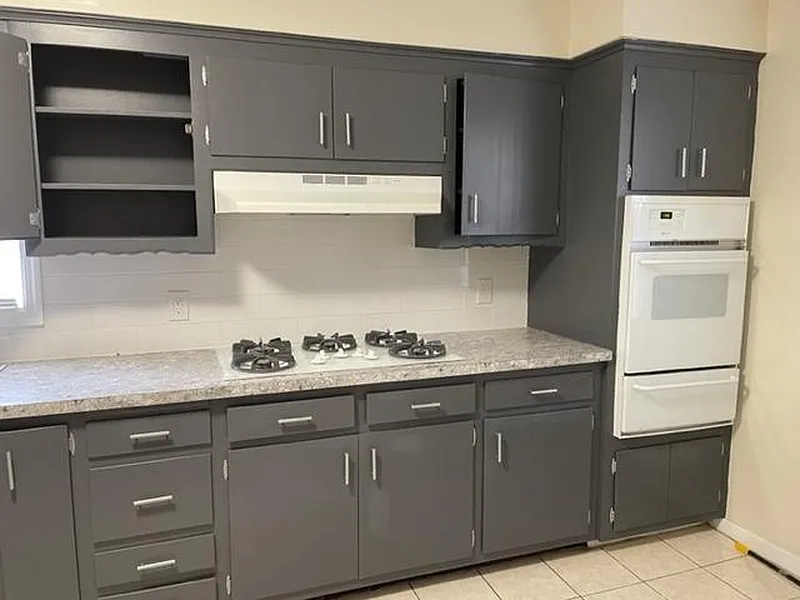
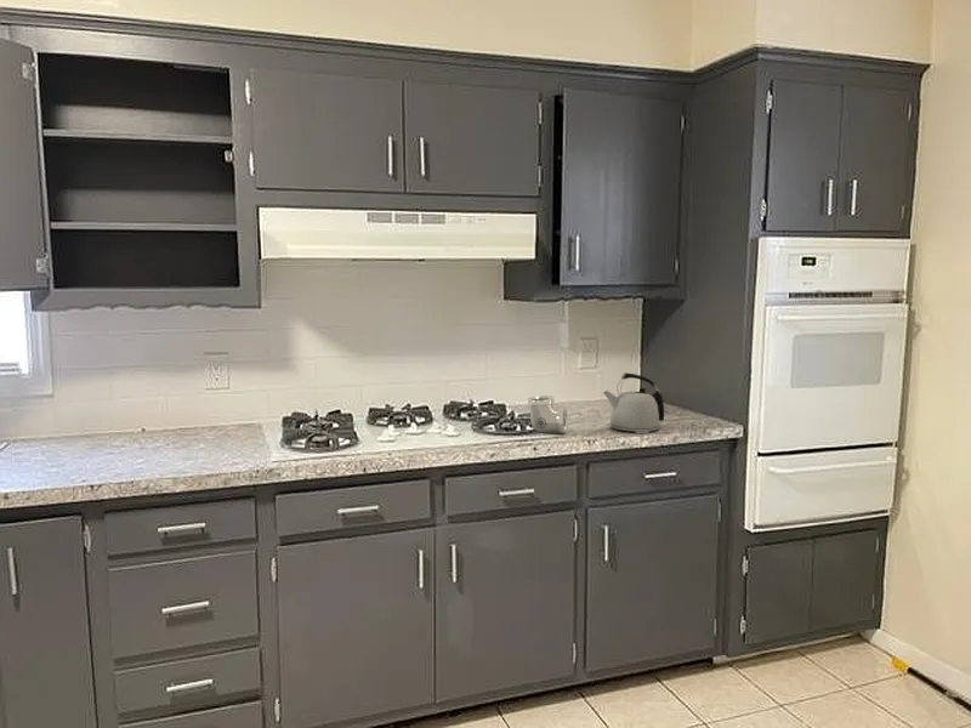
+ kettle (634, 400)
+ pipe fitting (546, 415)
